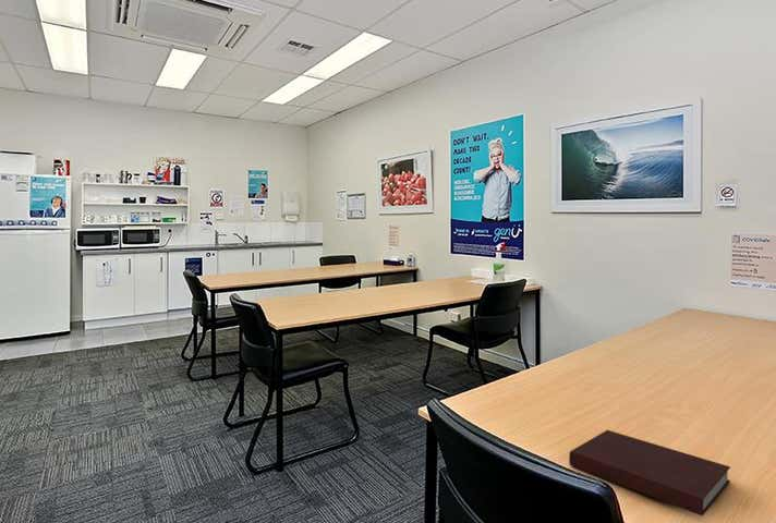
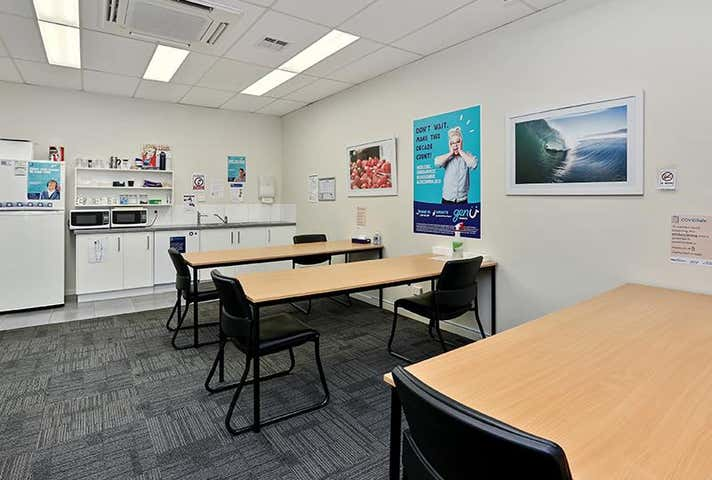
- notebook (646, 465)
